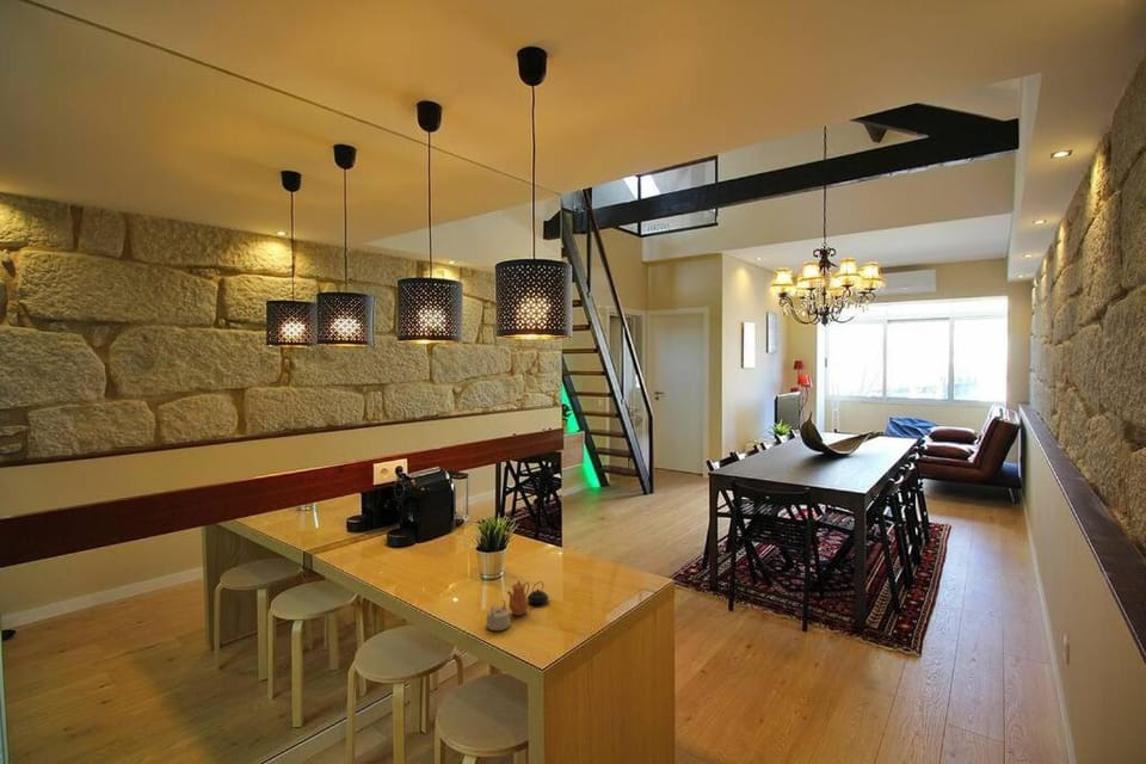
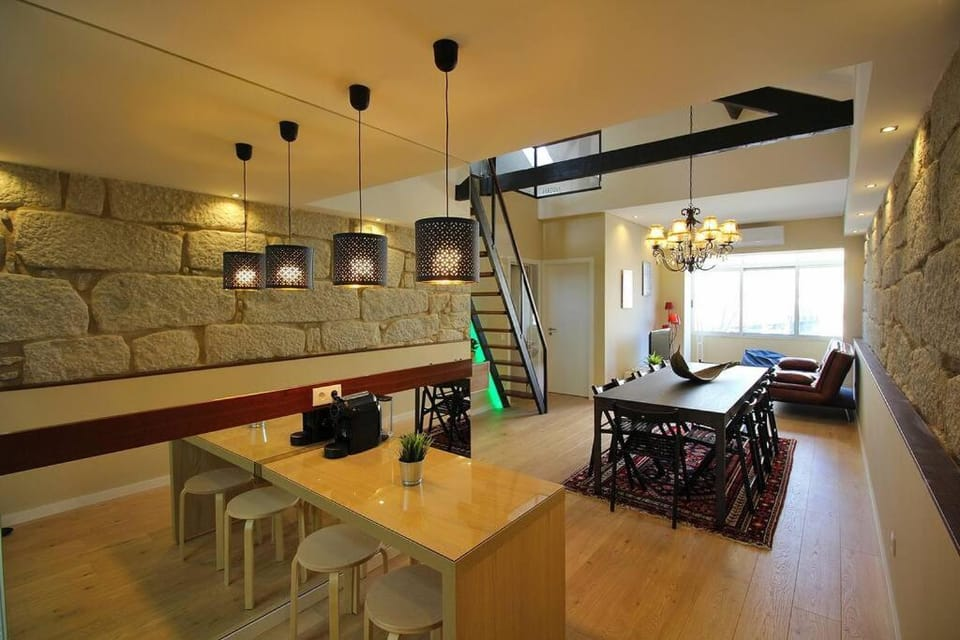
- teapot (517, 597)
